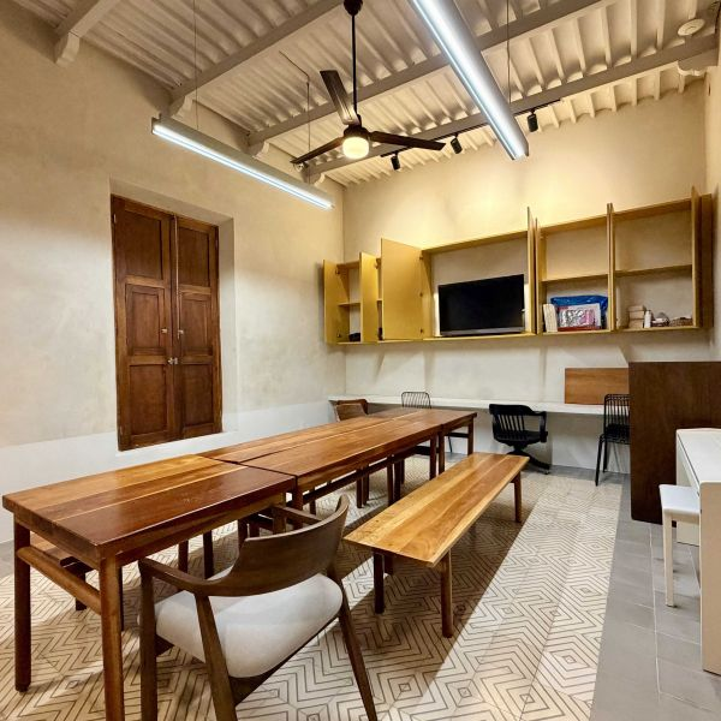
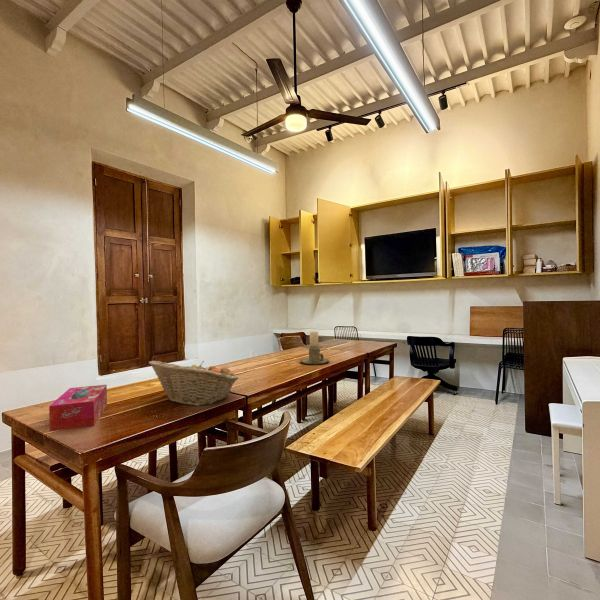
+ tissue box (81, 405)
+ fruit basket (194, 377)
+ candle holder (314, 346)
